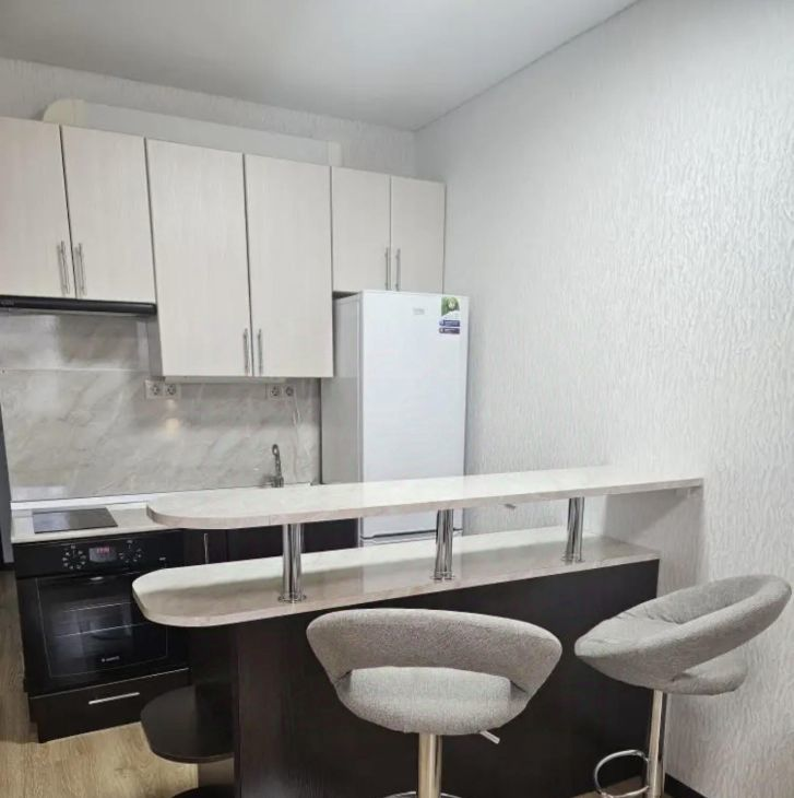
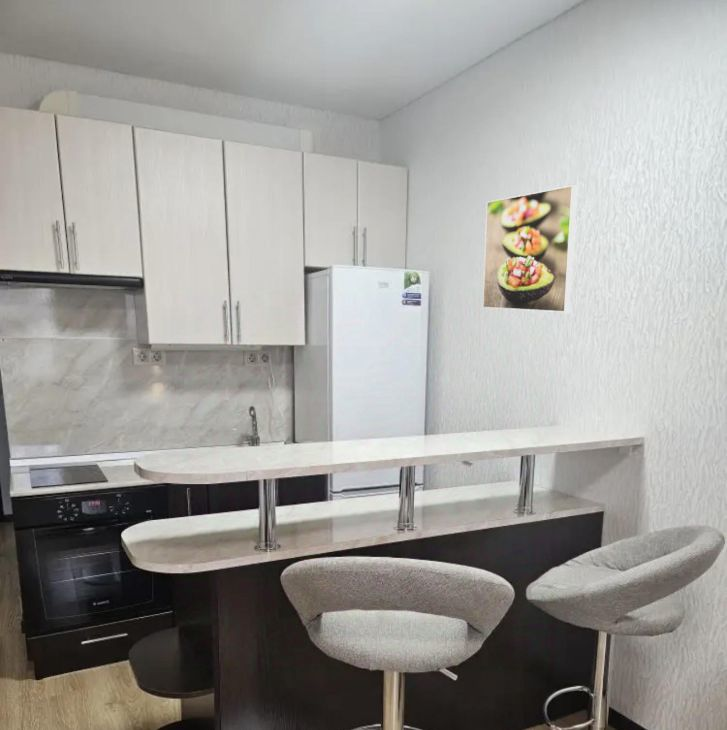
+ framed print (525, 253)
